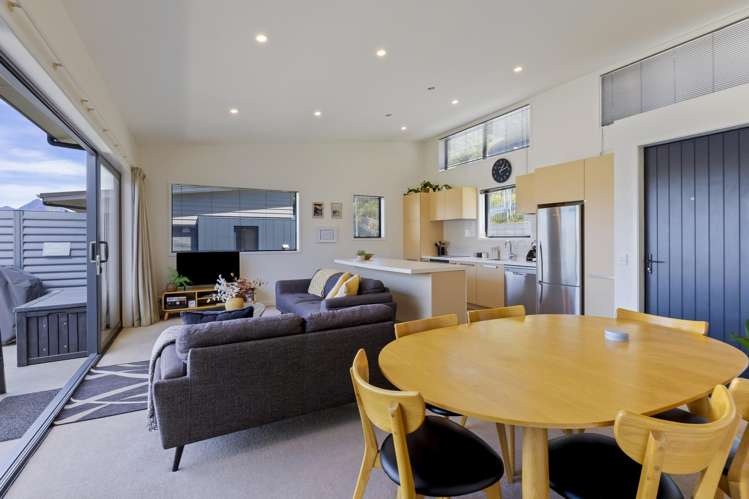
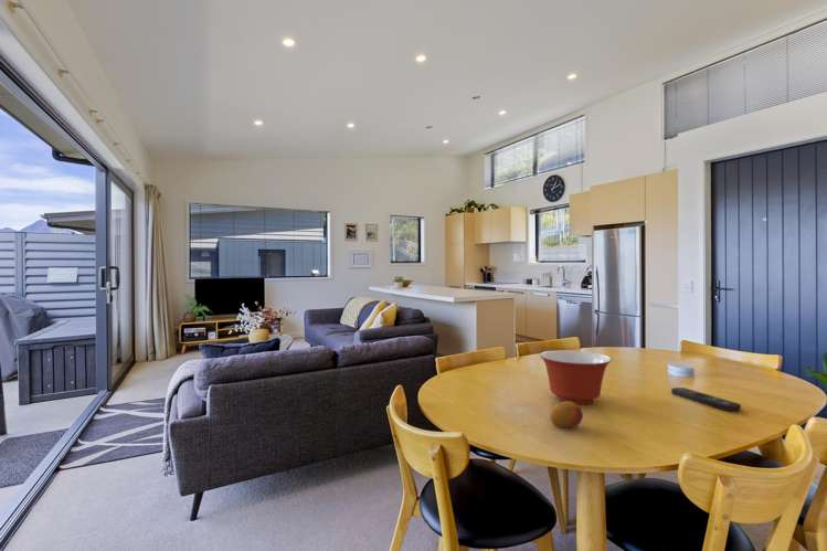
+ mixing bowl (574, 377)
+ remote control (703, 398)
+ fruit (566, 414)
